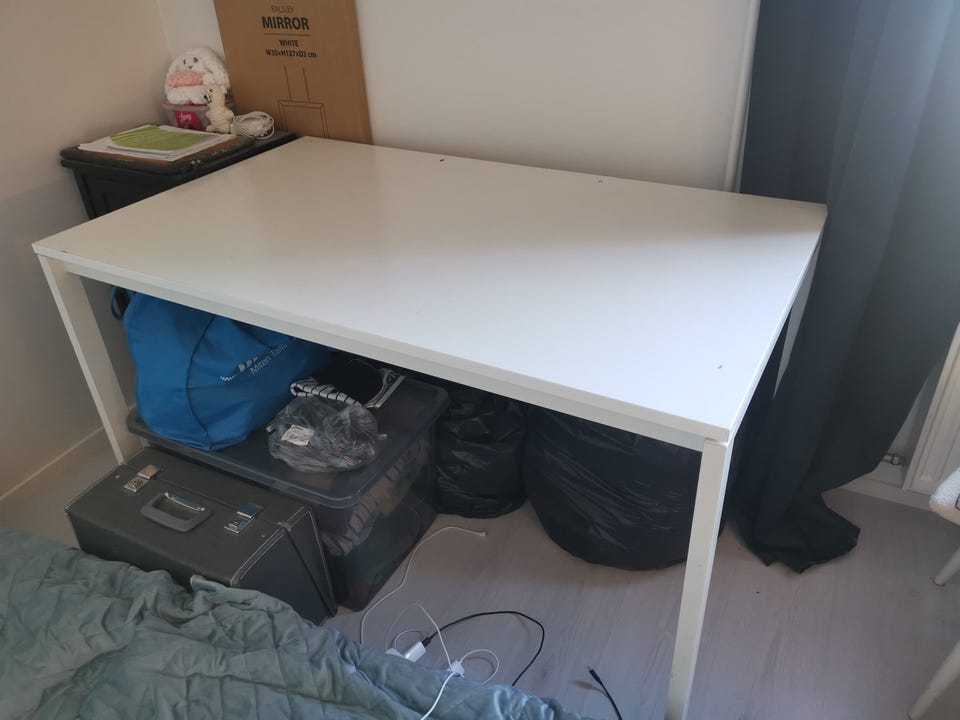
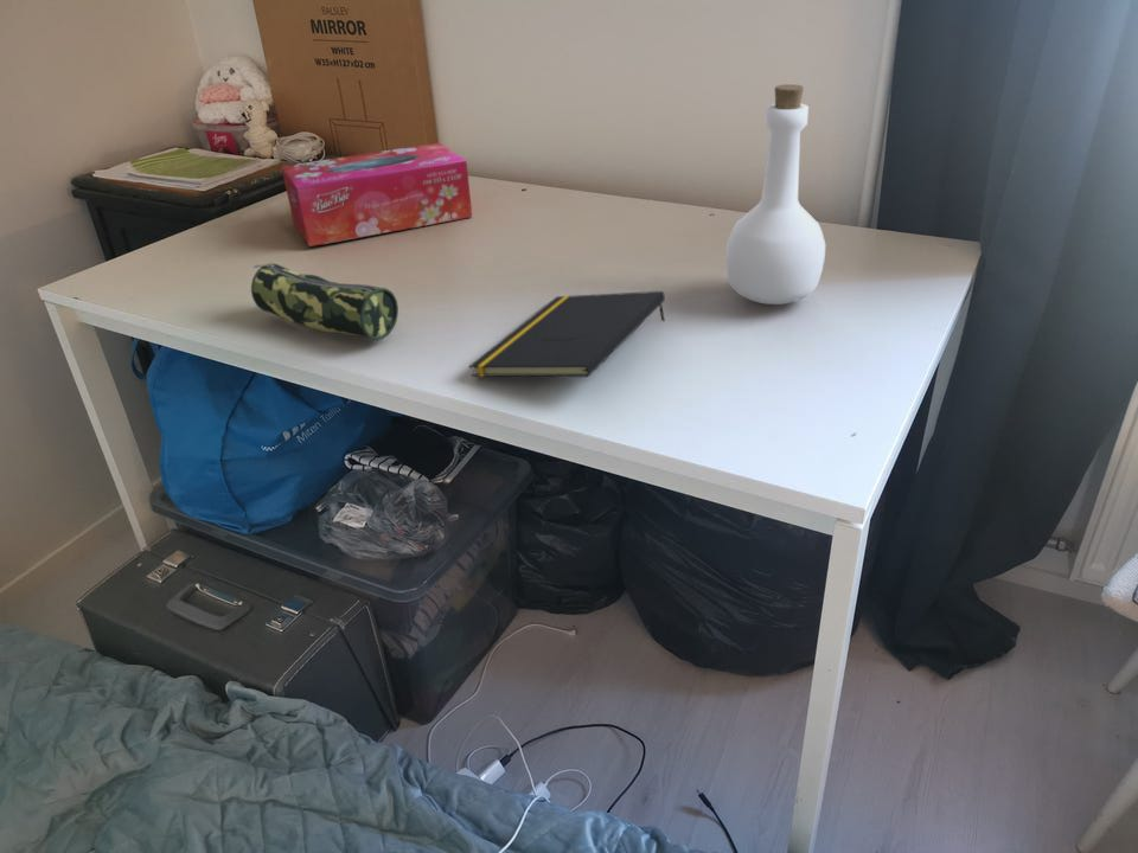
+ tissue box (377, 192)
+ notepad (570, 332)
+ pencil case (320, 301)
+ bottle (779, 199)
